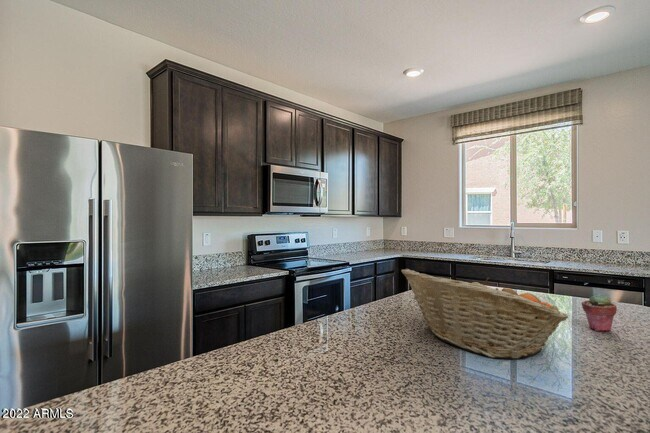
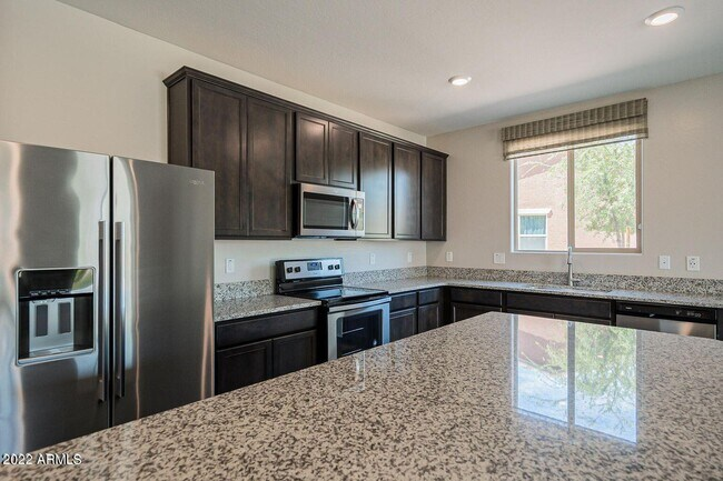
- fruit basket (474, 303)
- potted succulent (599, 311)
